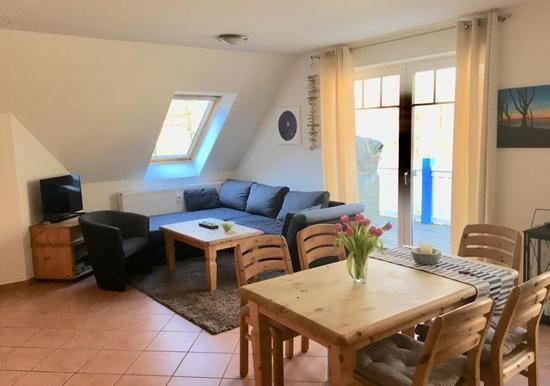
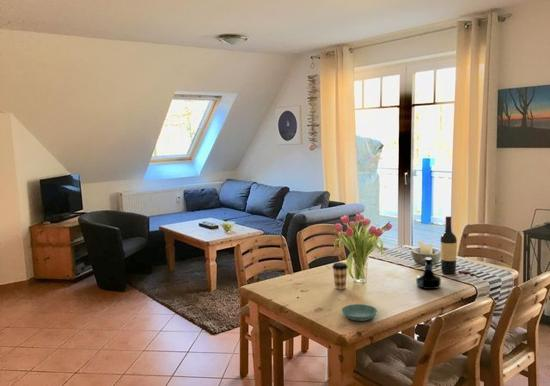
+ wine bottle (448, 244)
+ saucer (359, 313)
+ coffee cup (340, 276)
+ tequila bottle (428, 272)
